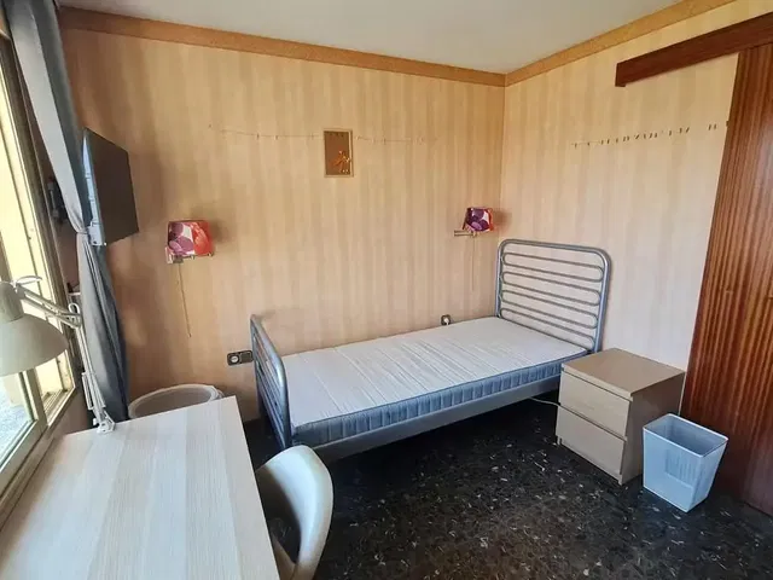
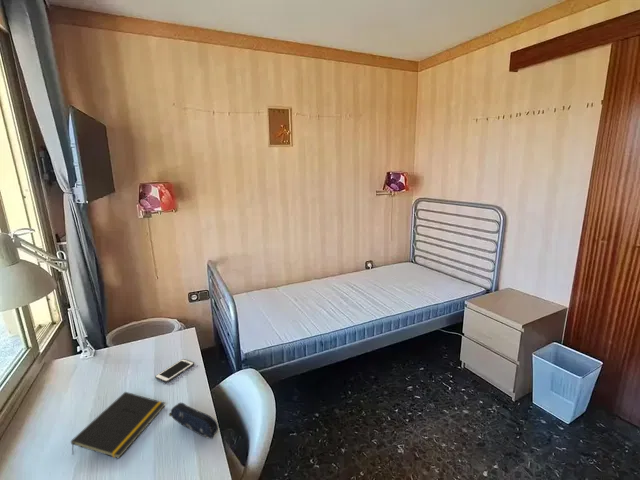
+ notepad (122, 421)
+ pencil case (194, 420)
+ cell phone (175, 370)
